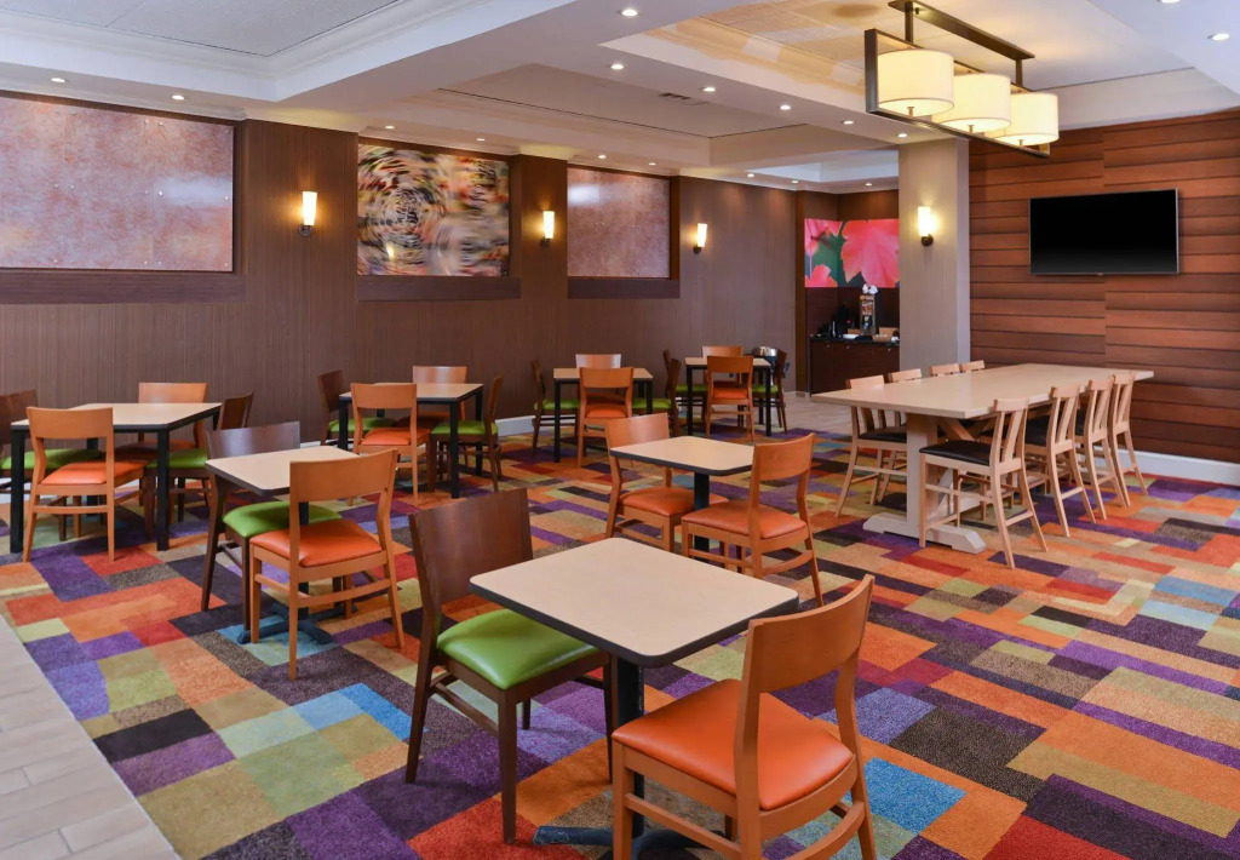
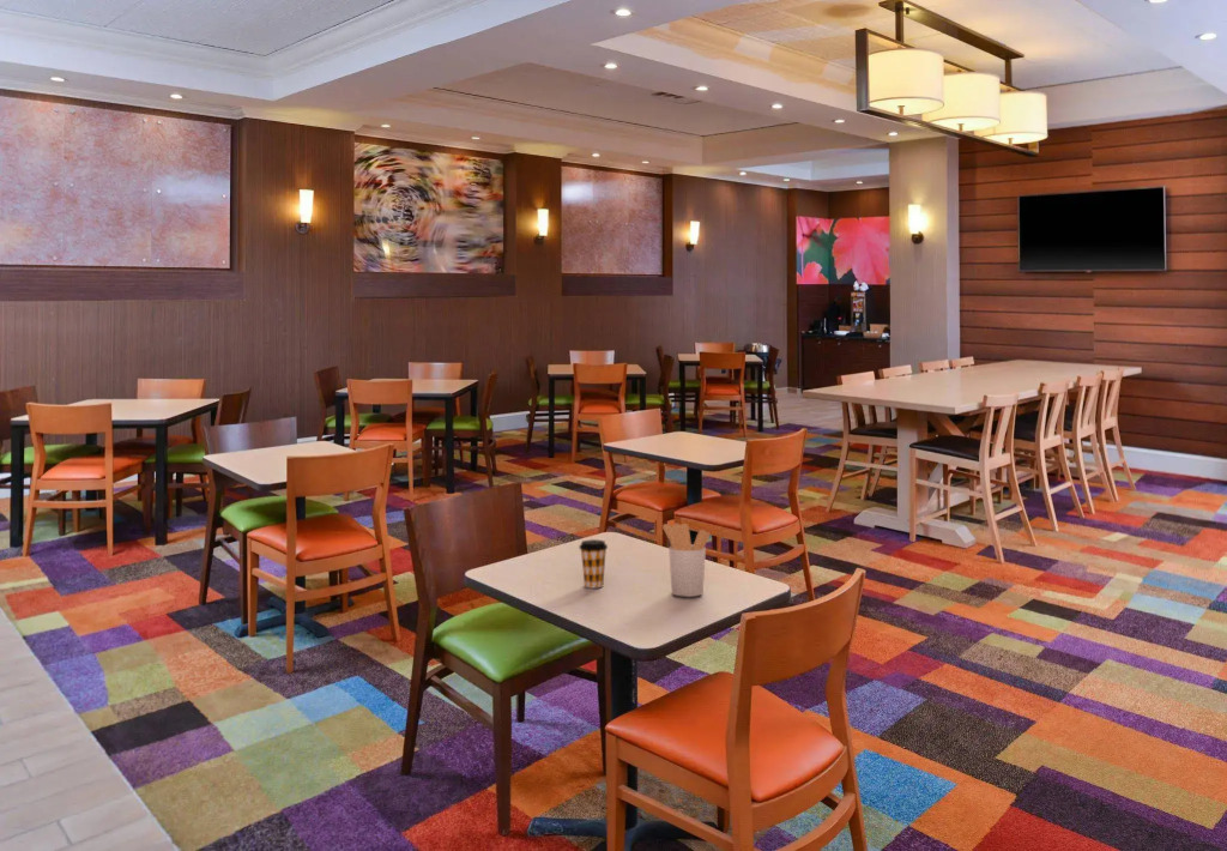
+ coffee cup (593, 563)
+ utensil holder (683, 557)
